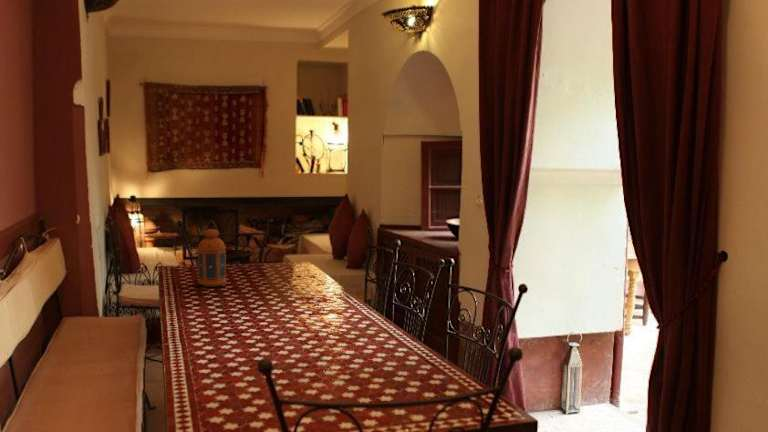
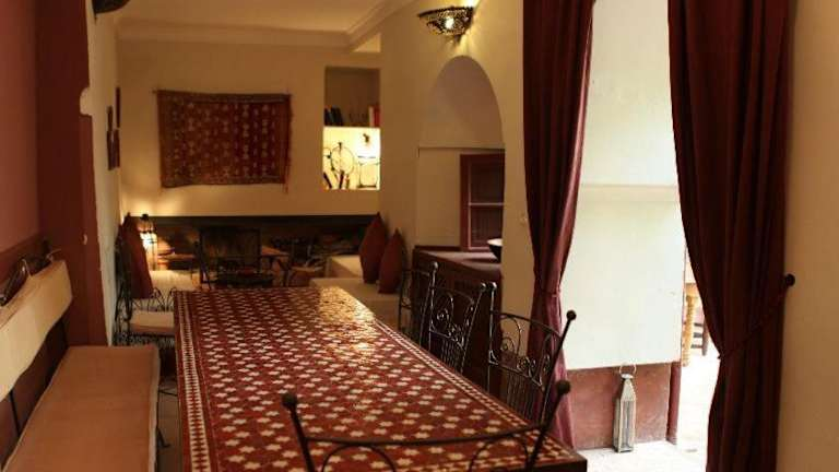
- lantern (212, 252)
